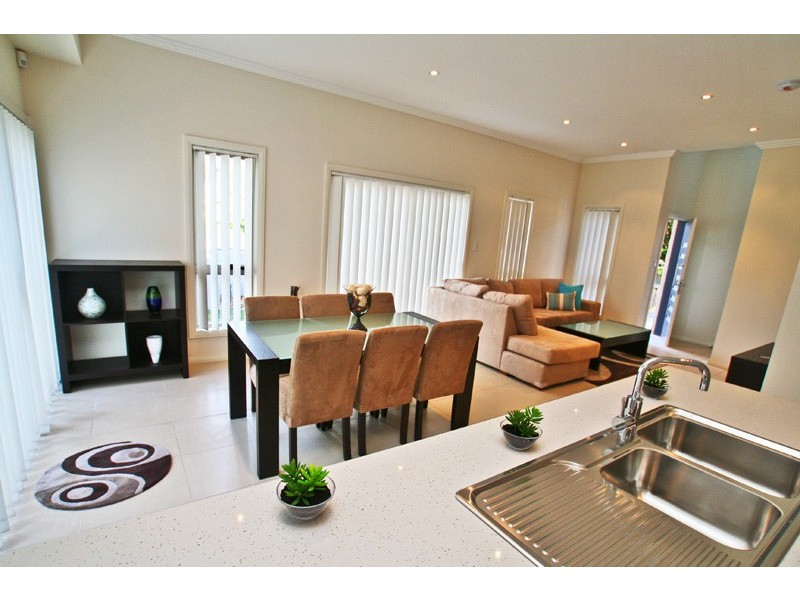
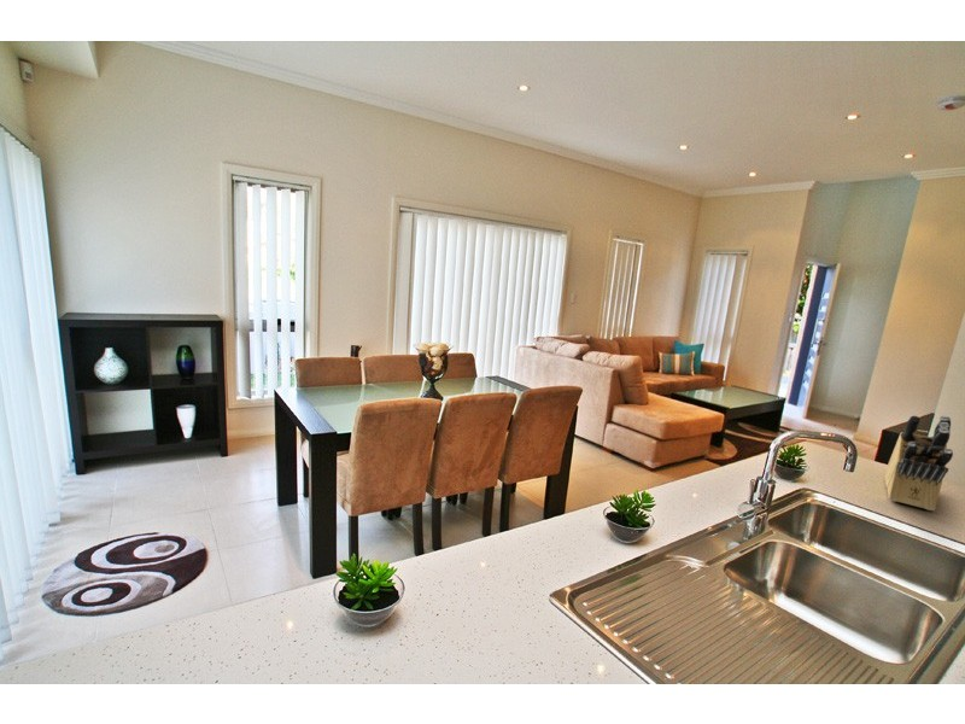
+ knife block (918, 454)
